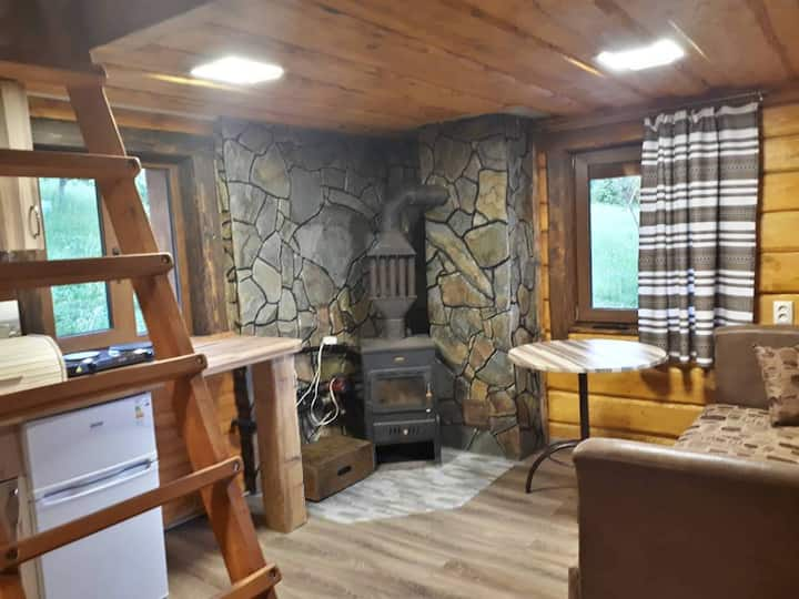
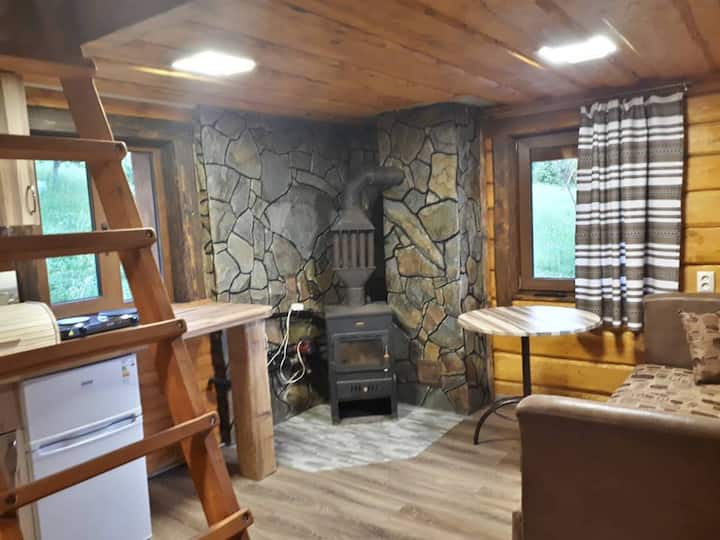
- wooden box (324, 465)
